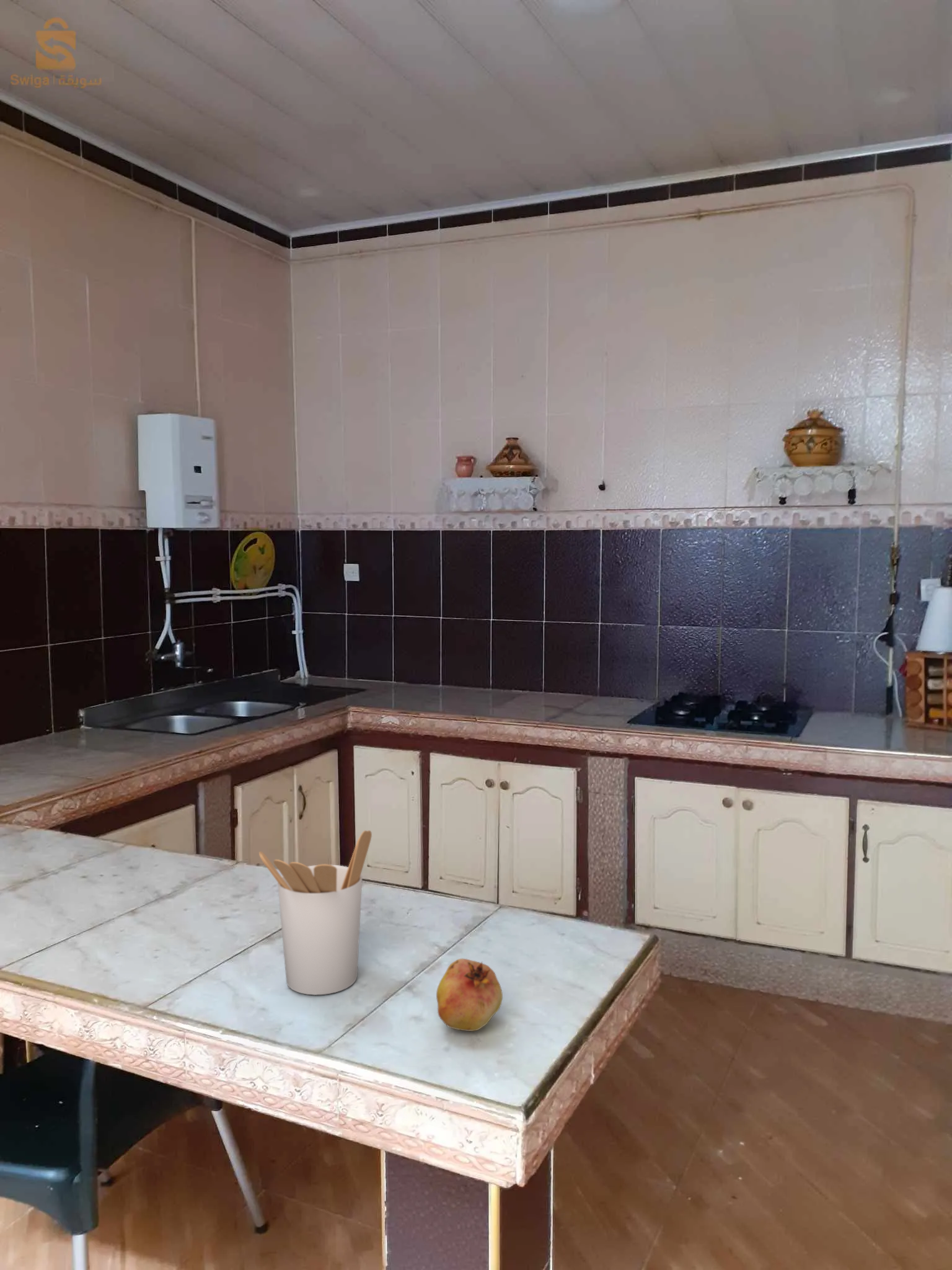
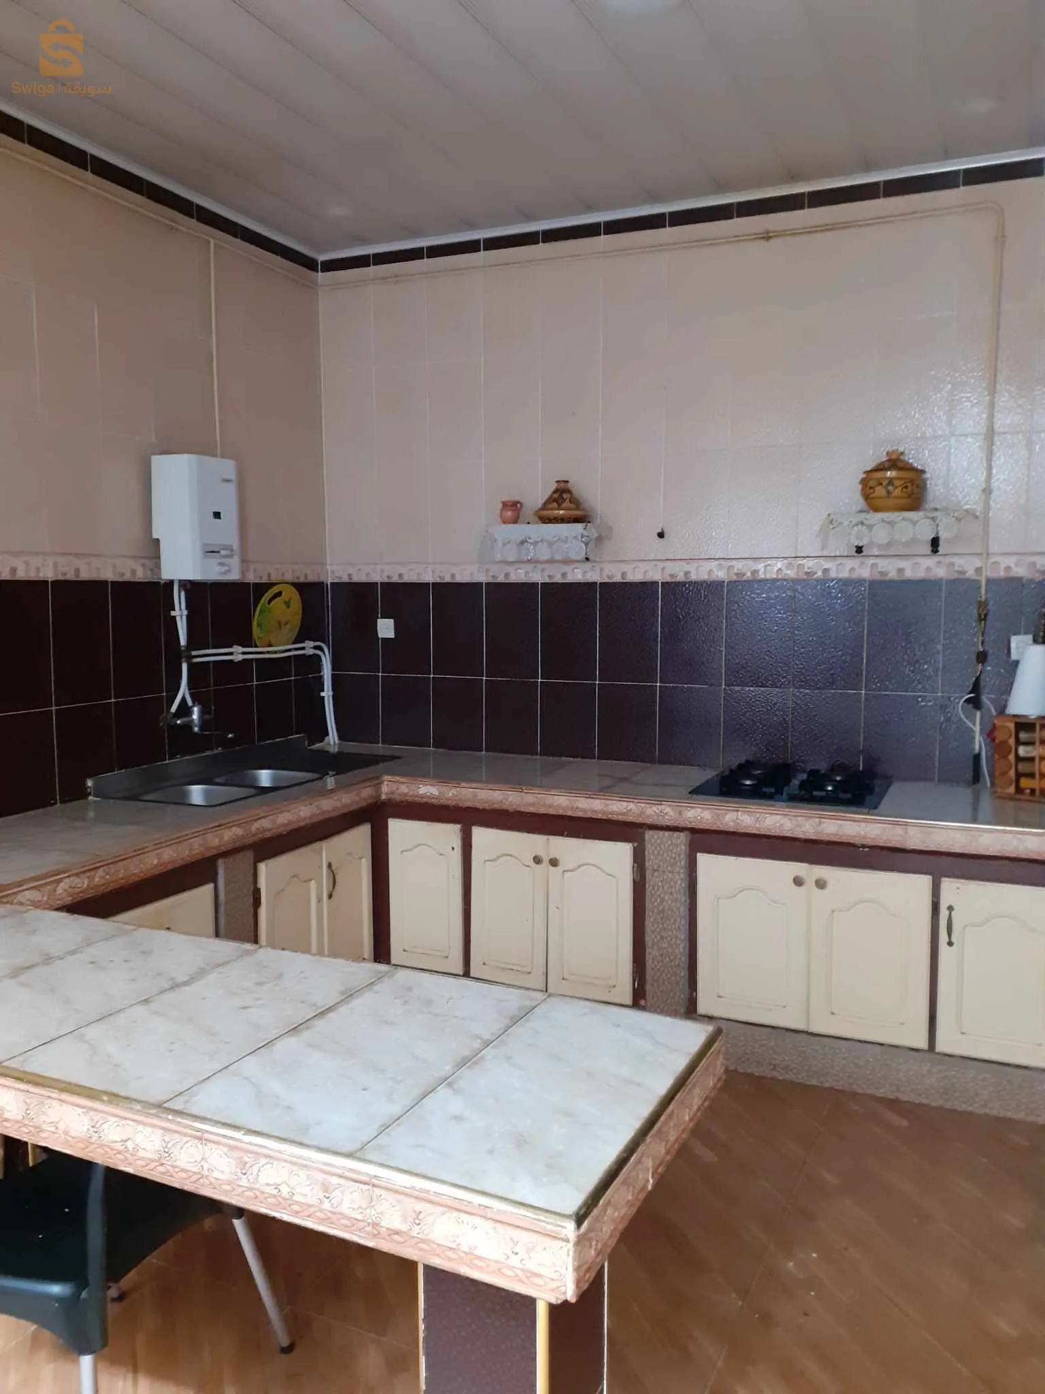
- utensil holder (317, 913)
- fruit (469, 991)
